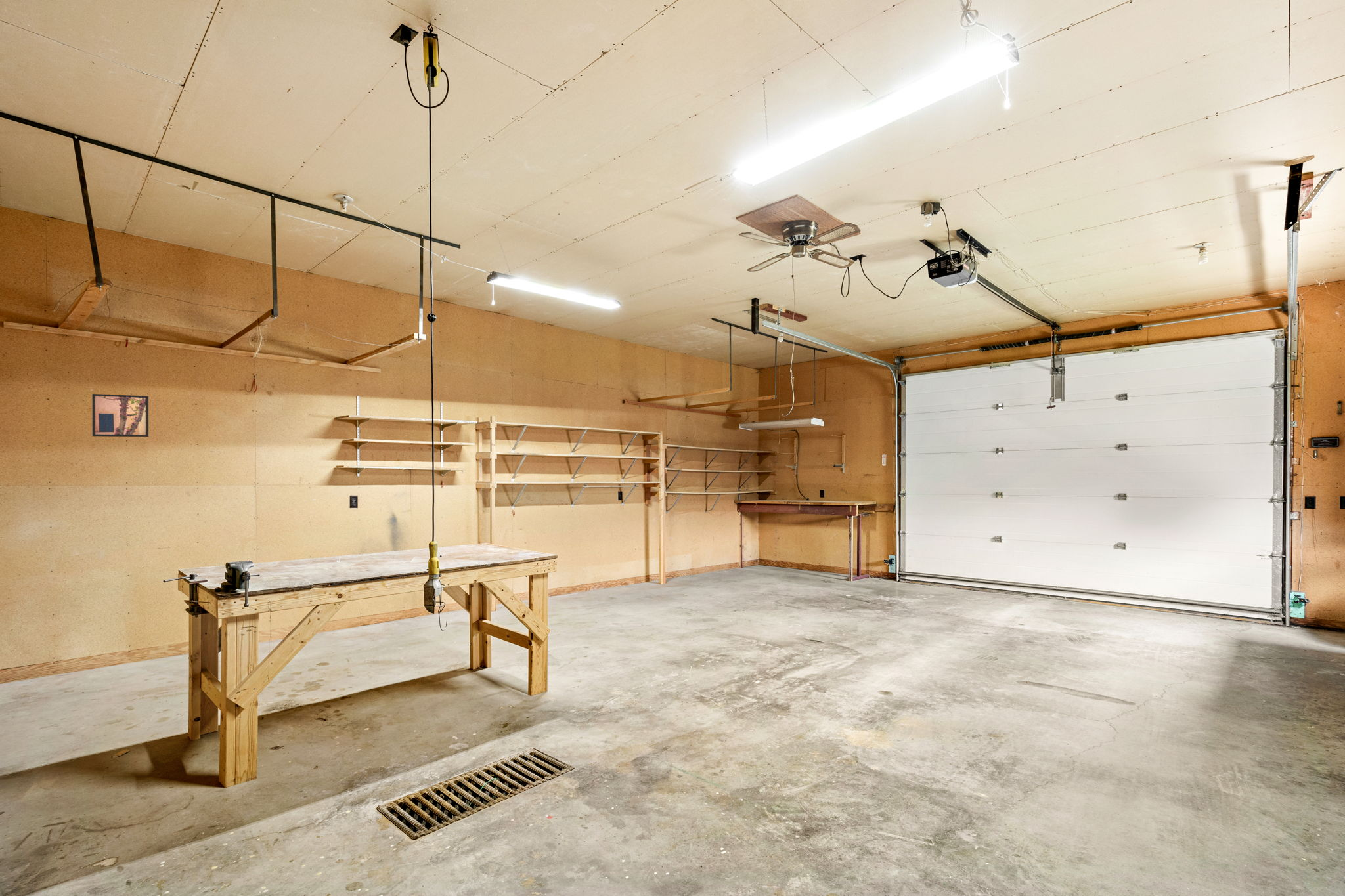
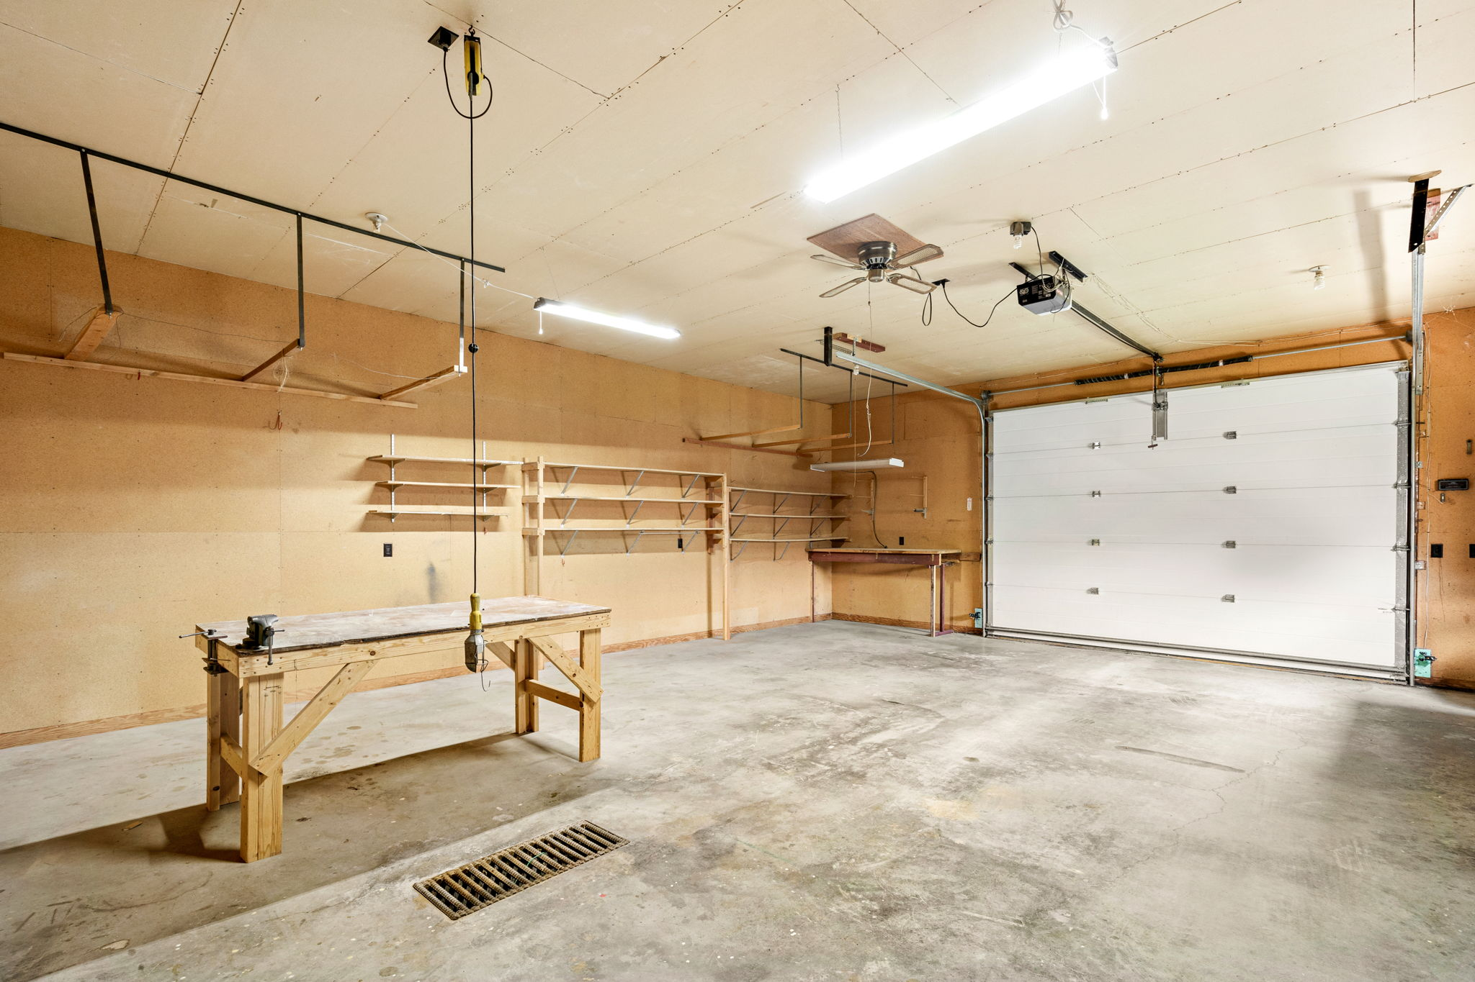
- wall art (121, 416)
